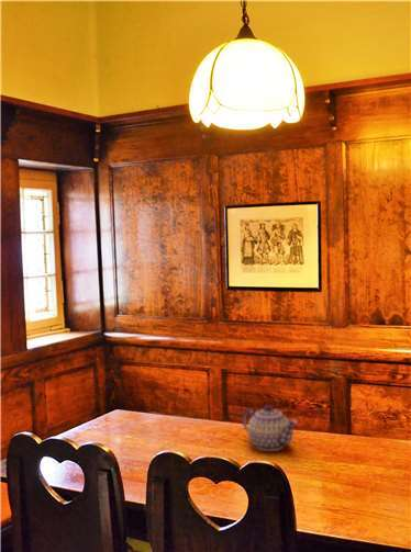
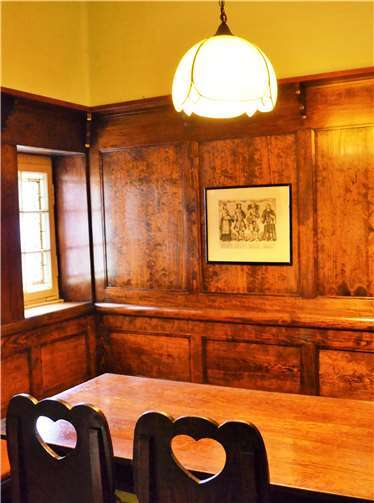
- teapot (269, 426)
